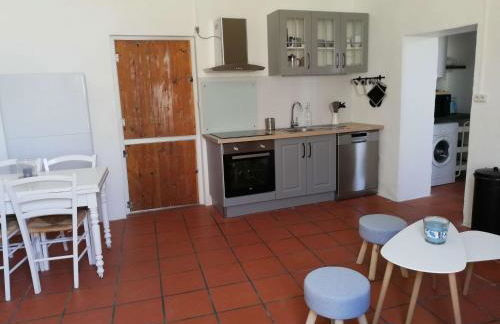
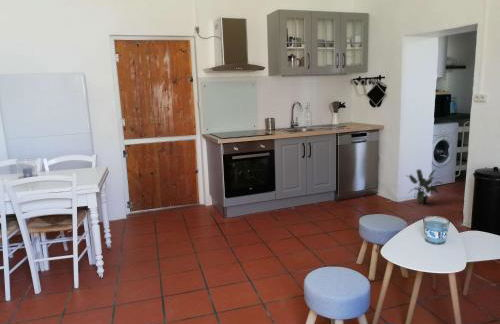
+ potted plant (424, 186)
